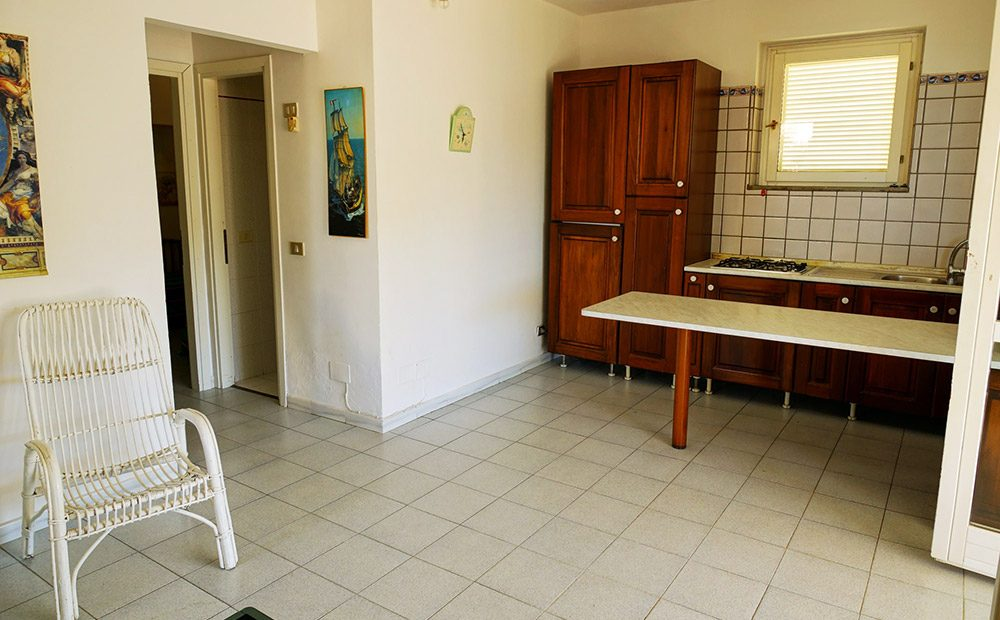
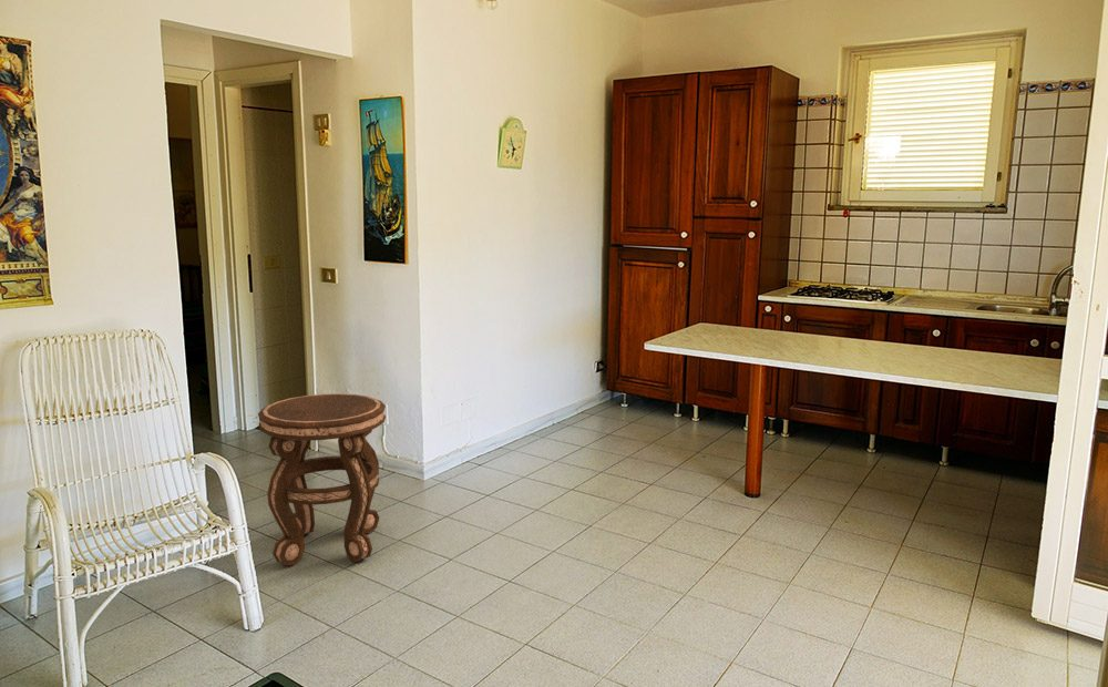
+ side table (326, 470)
